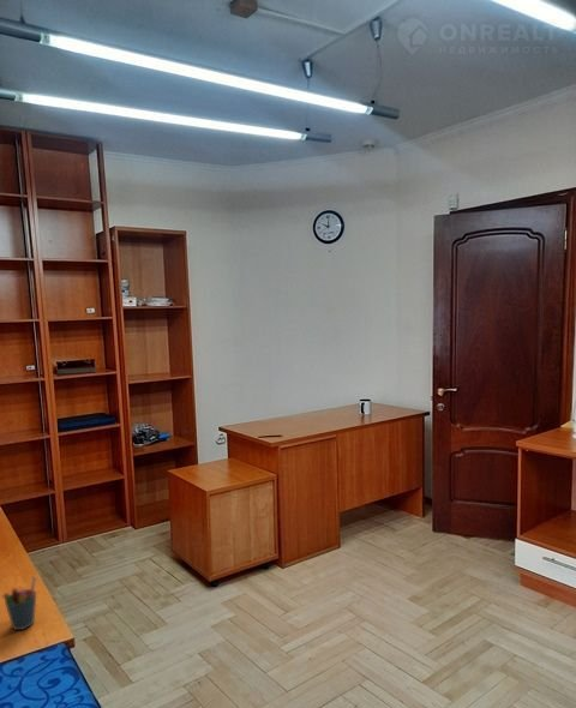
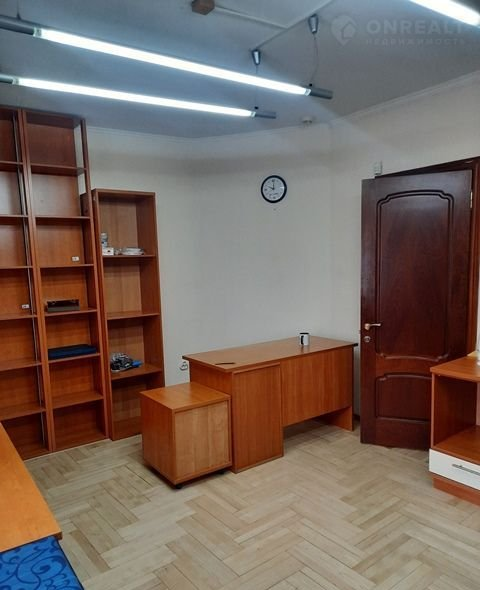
- pen holder (20, 604)
